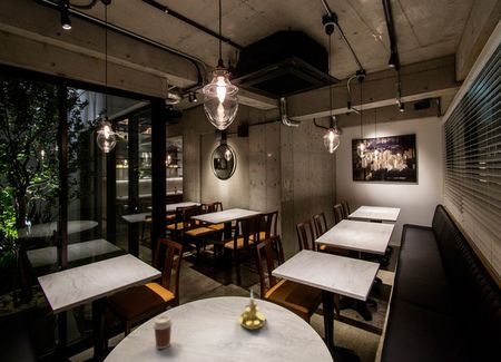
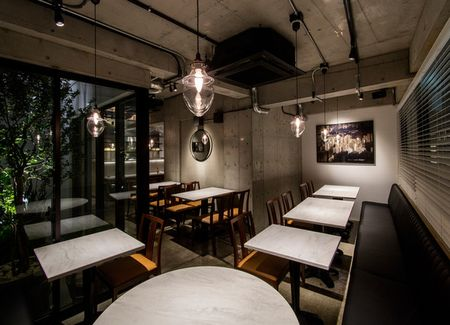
- coffee cup (163, 331)
- candle holder (252, 304)
